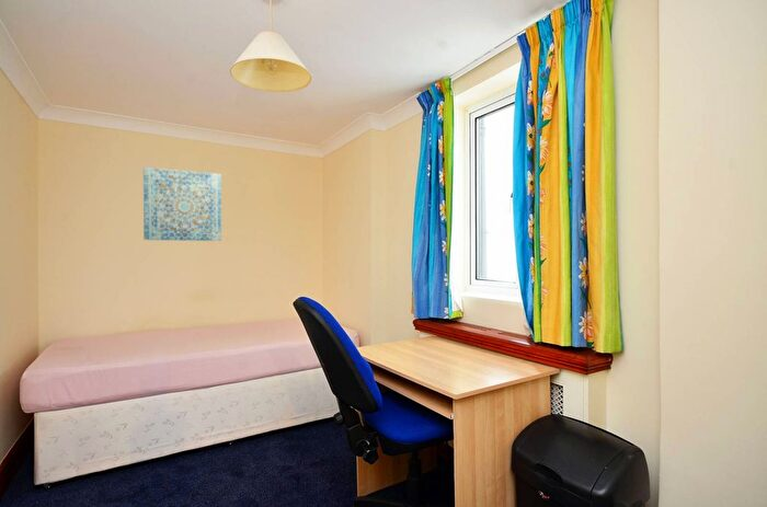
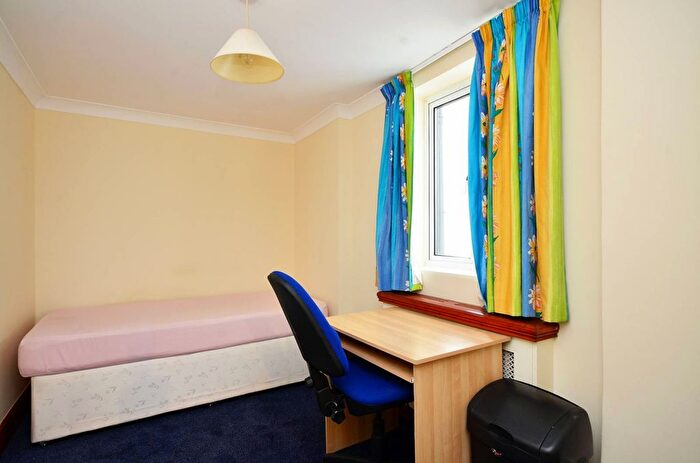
- wall art (184, 205)
